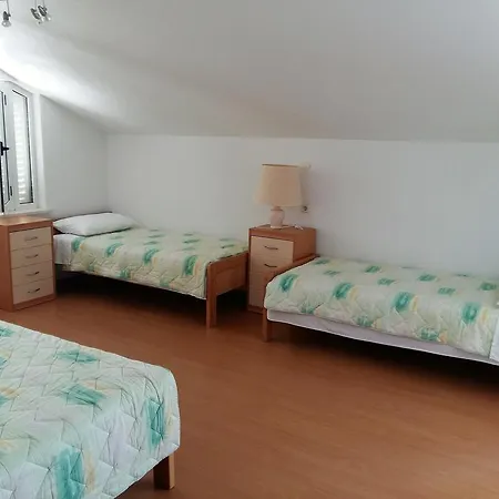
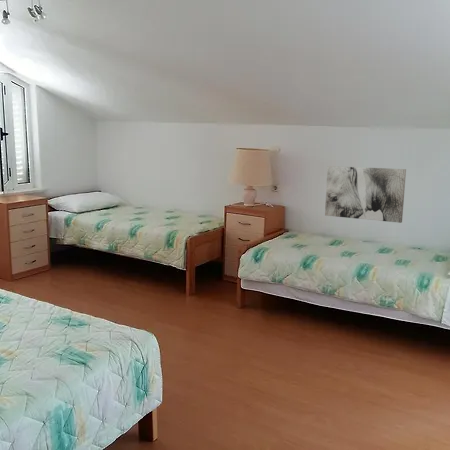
+ wall art (363, 193)
